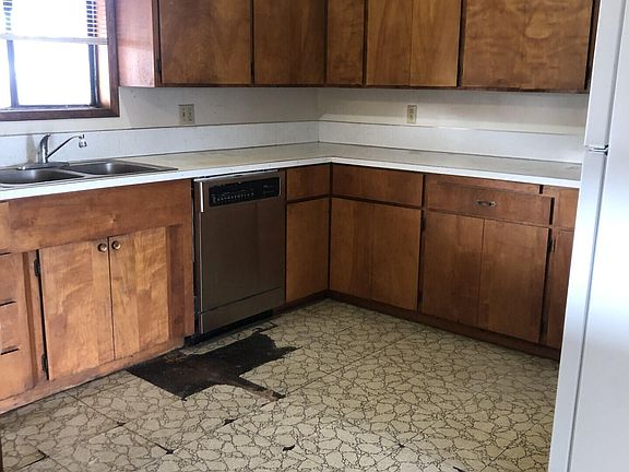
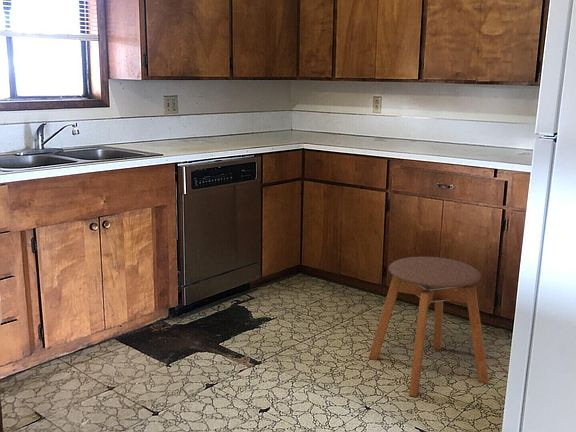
+ stool (426, 318)
